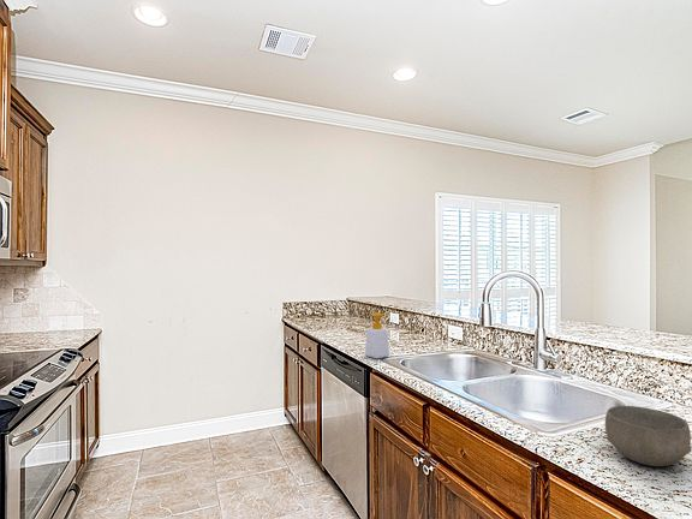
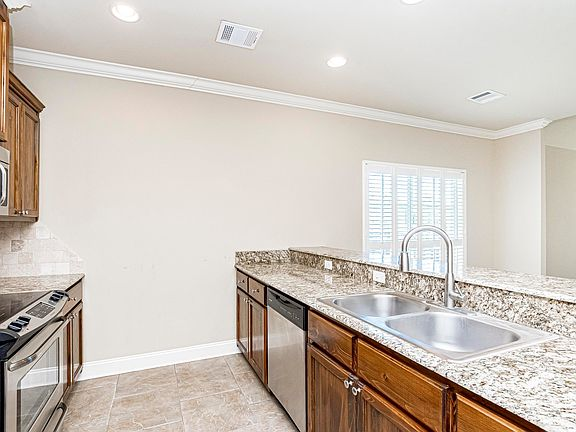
- bowl (645, 437)
- soap bottle (380, 334)
